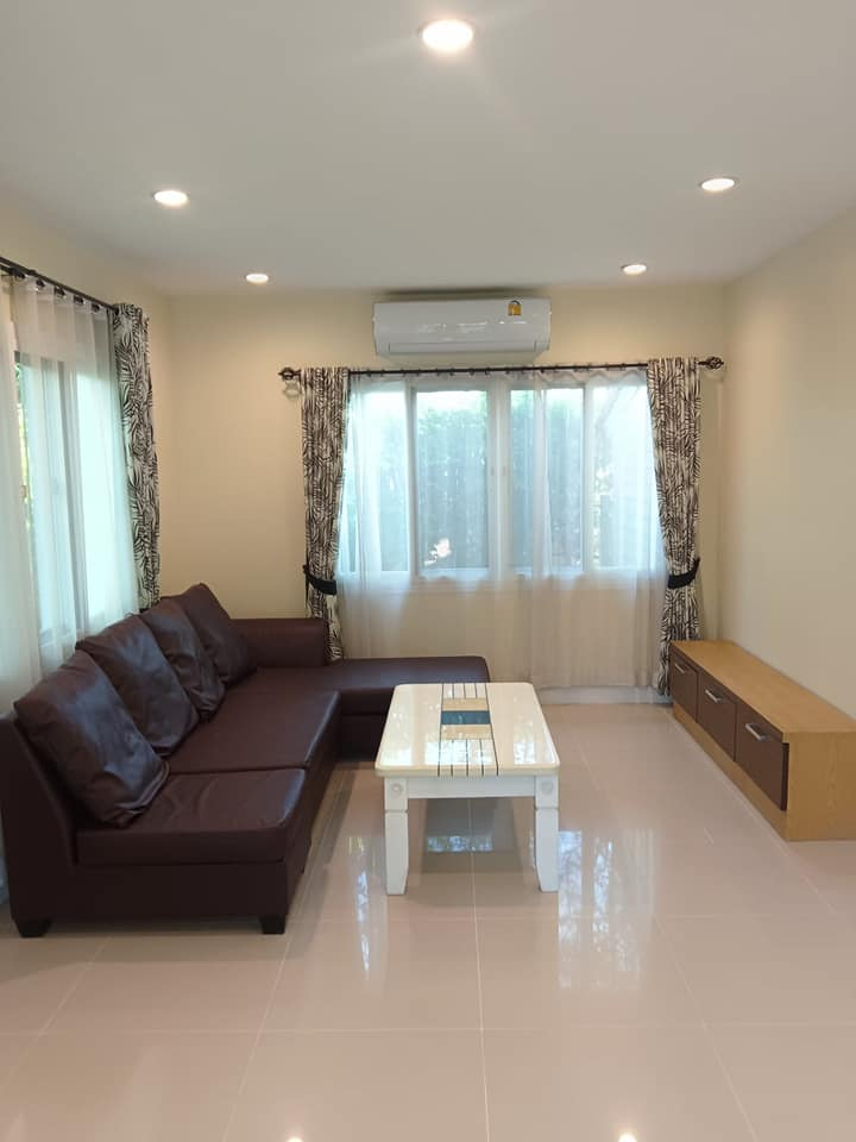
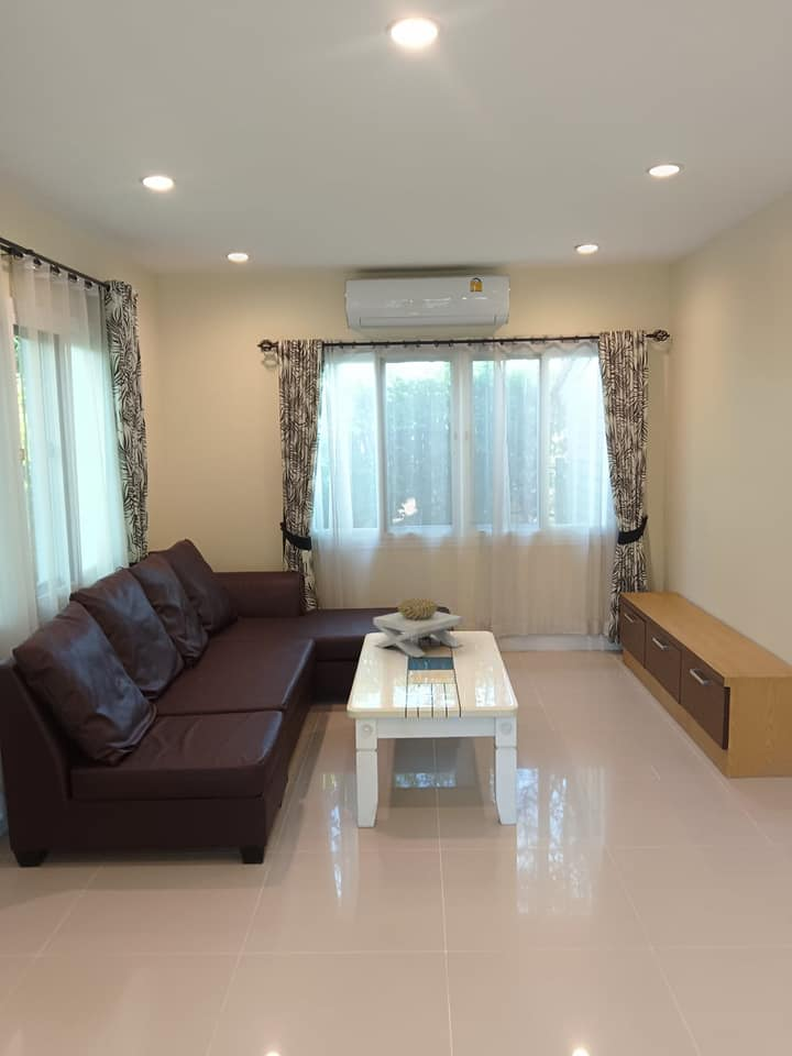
+ decorative bowl (418, 624)
